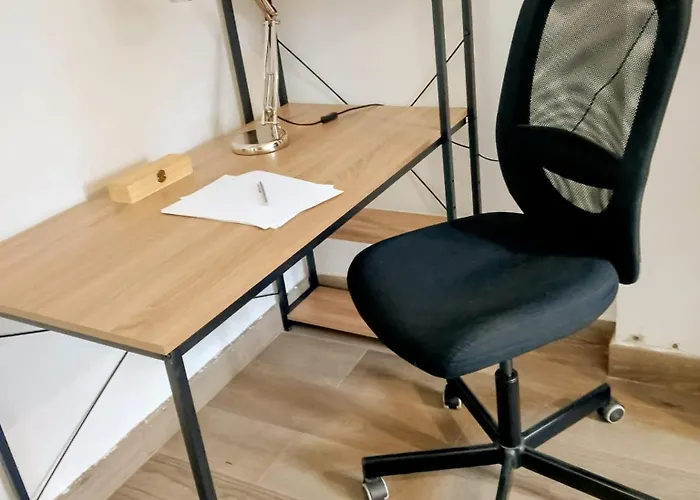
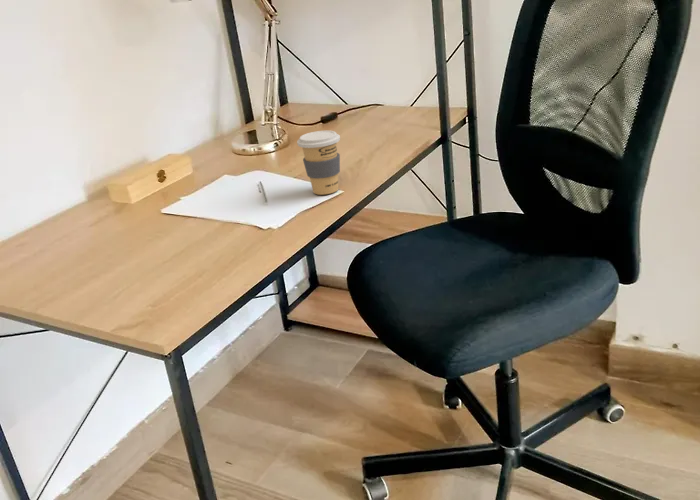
+ coffee cup (321, 163)
